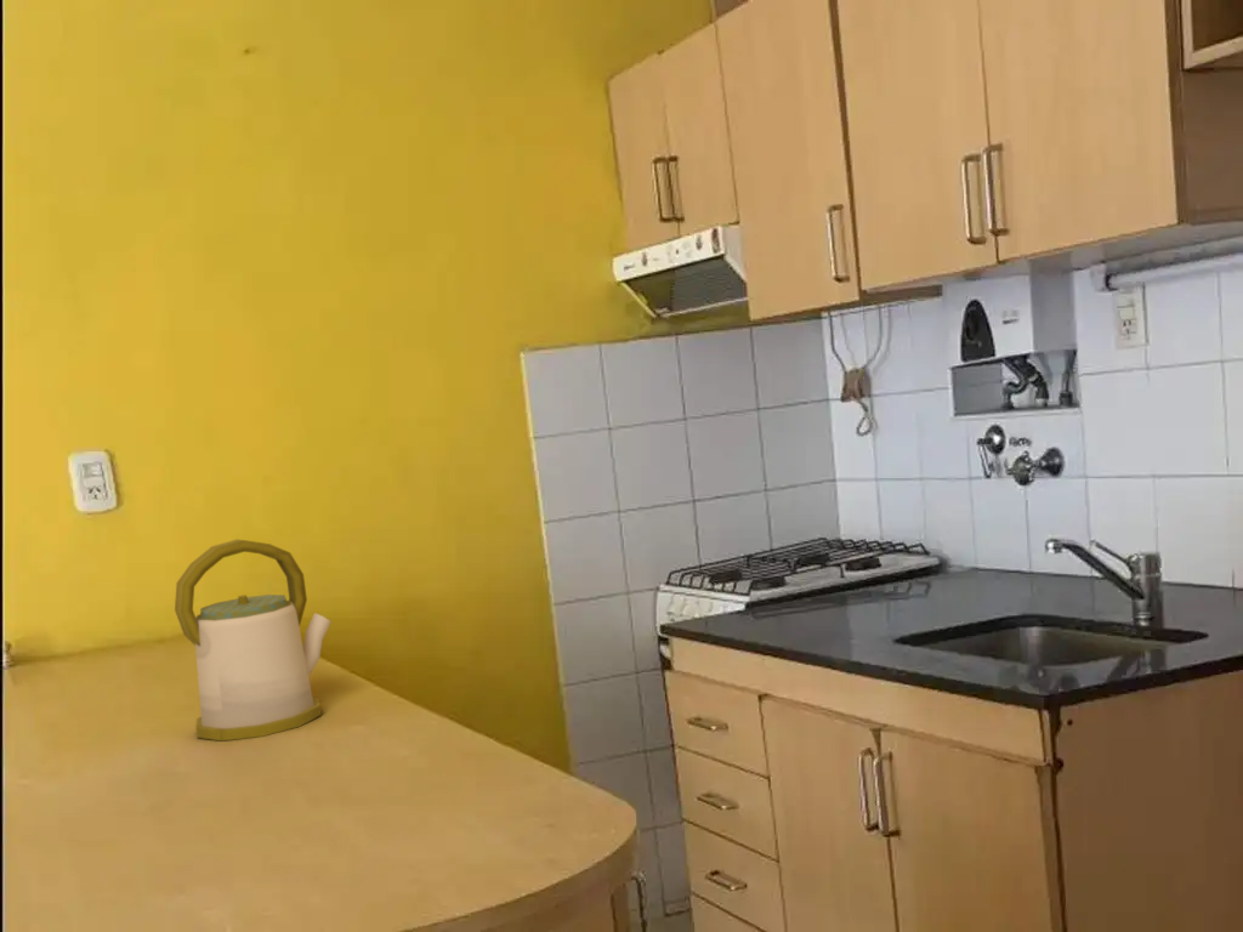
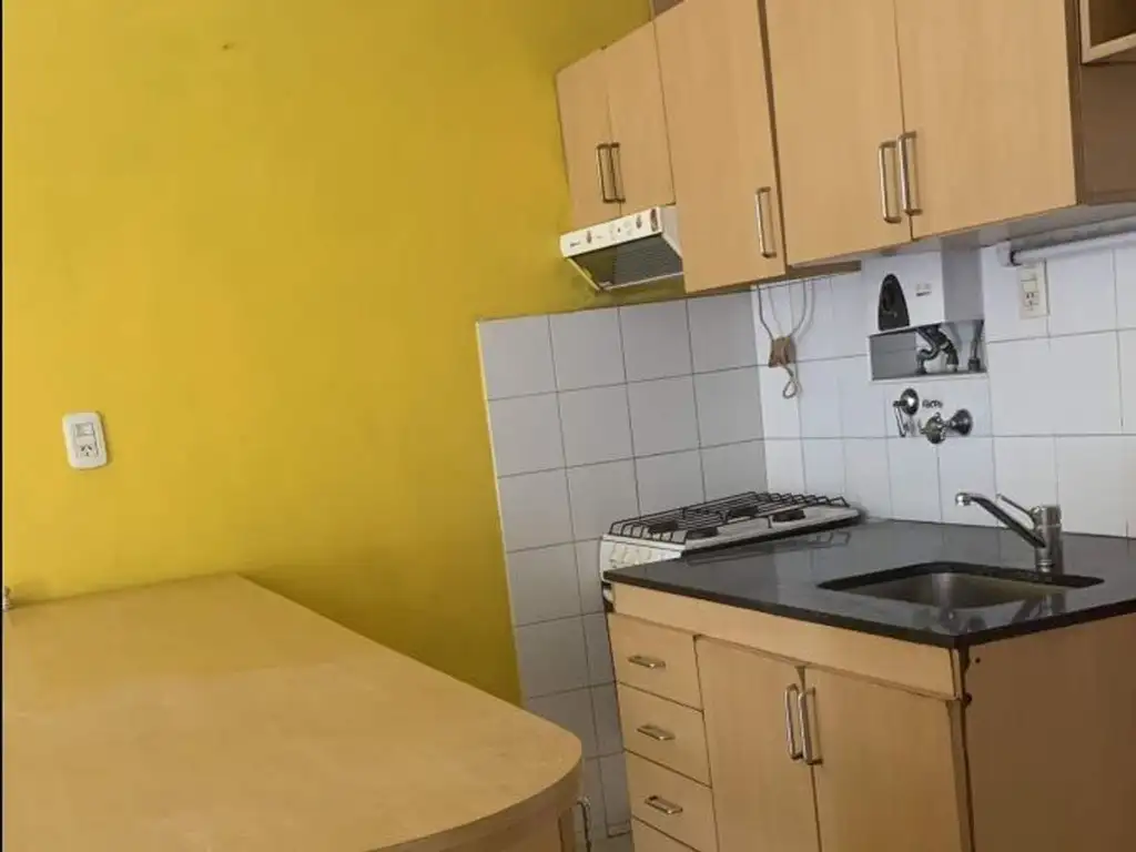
- kettle (259, 629)
